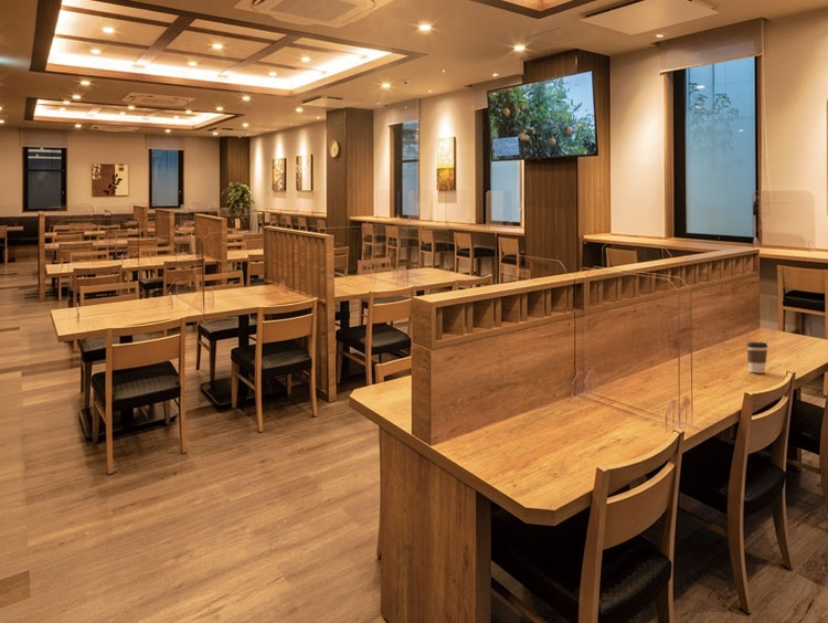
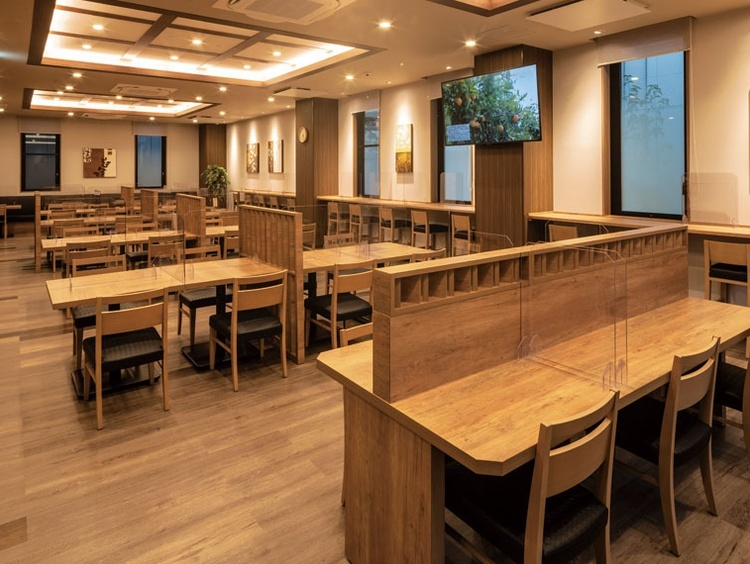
- coffee cup (756, 357)
